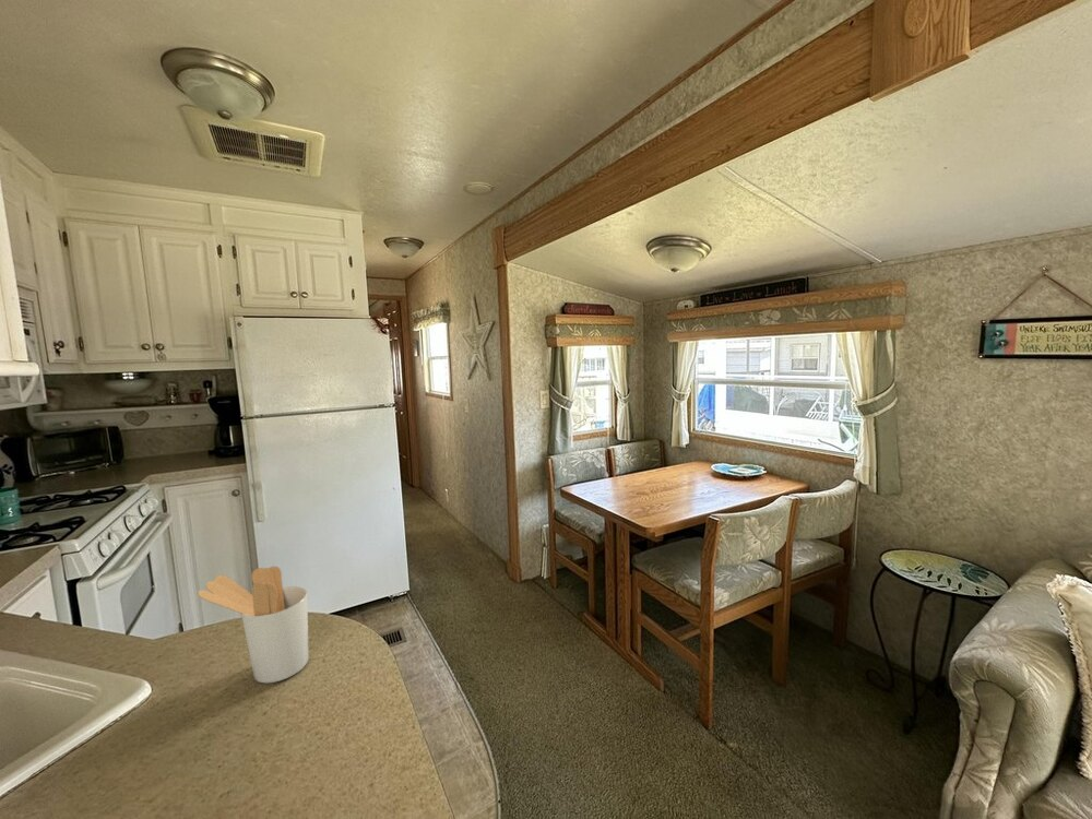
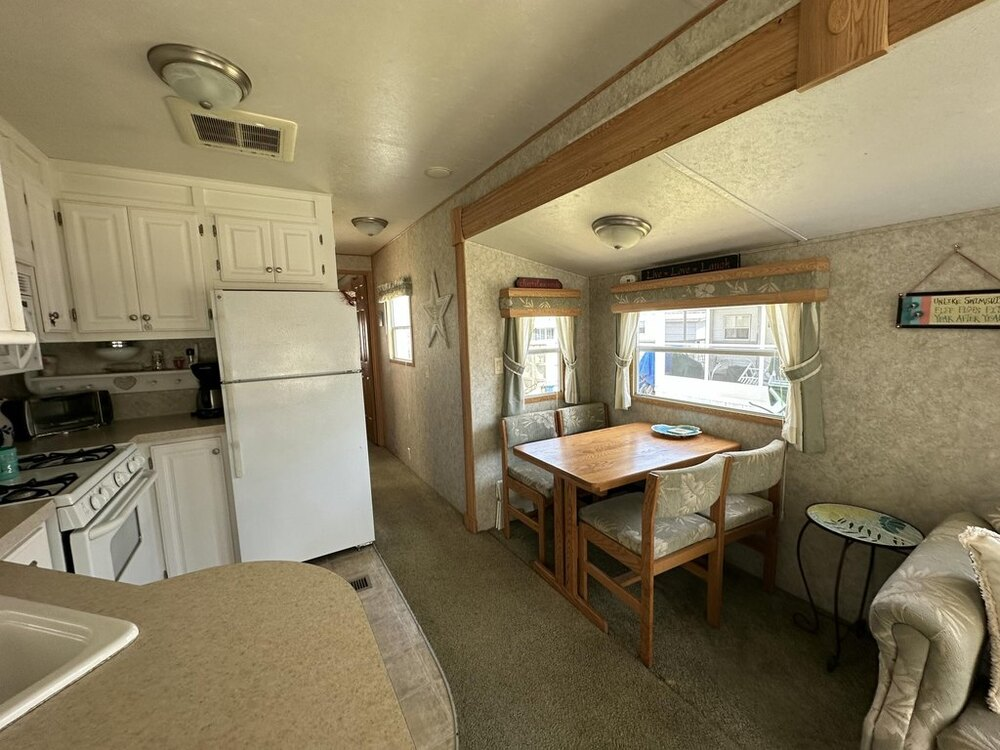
- utensil holder (259, 621)
